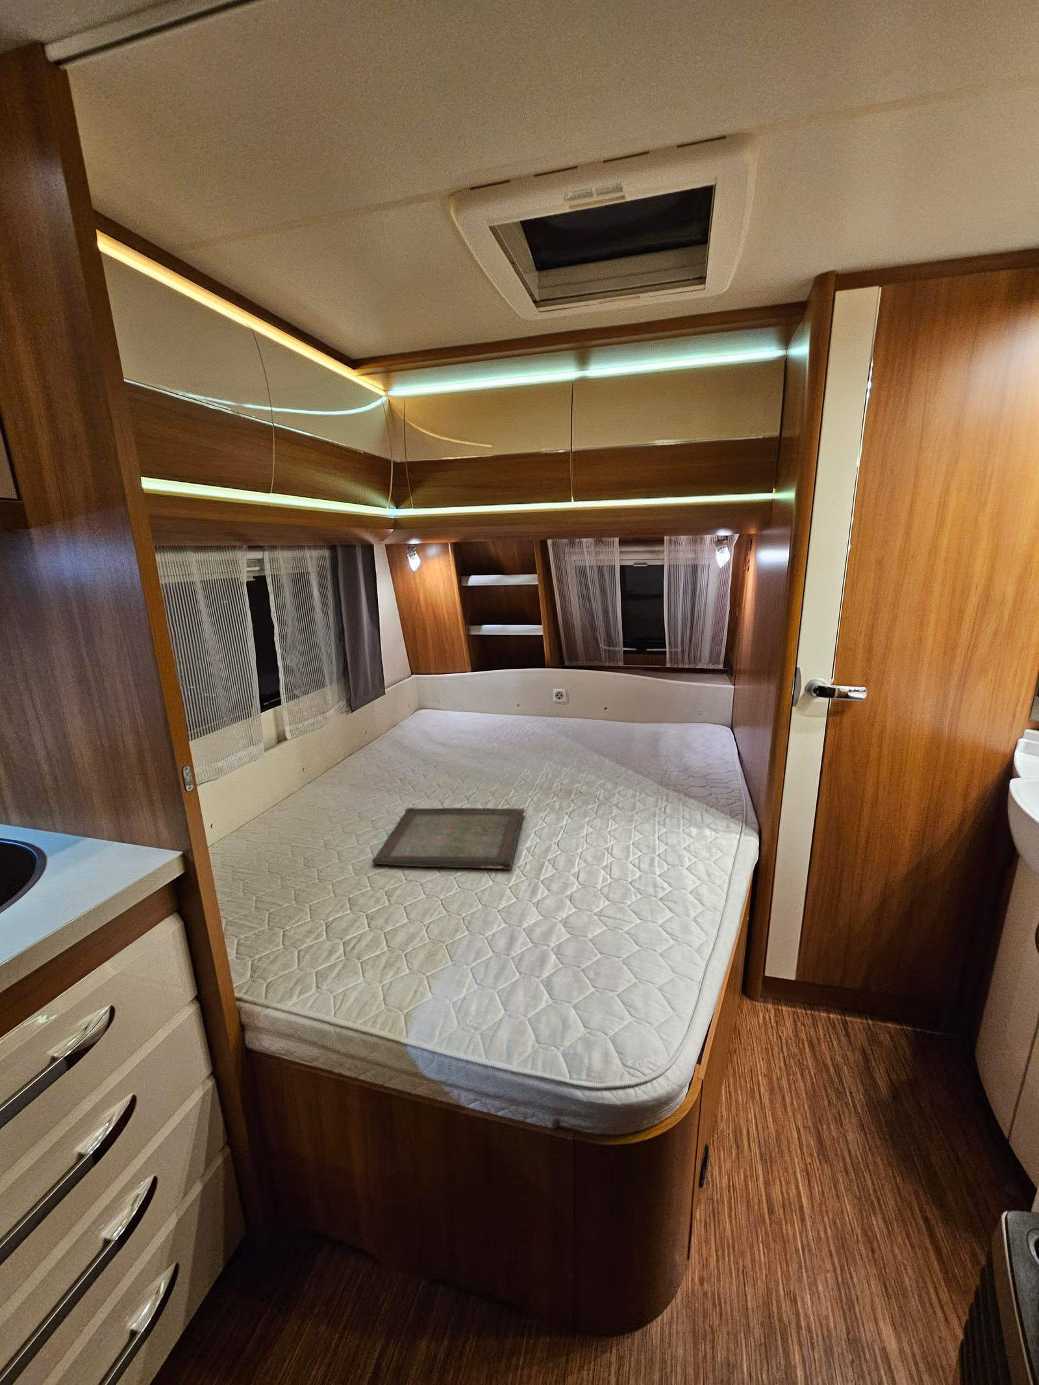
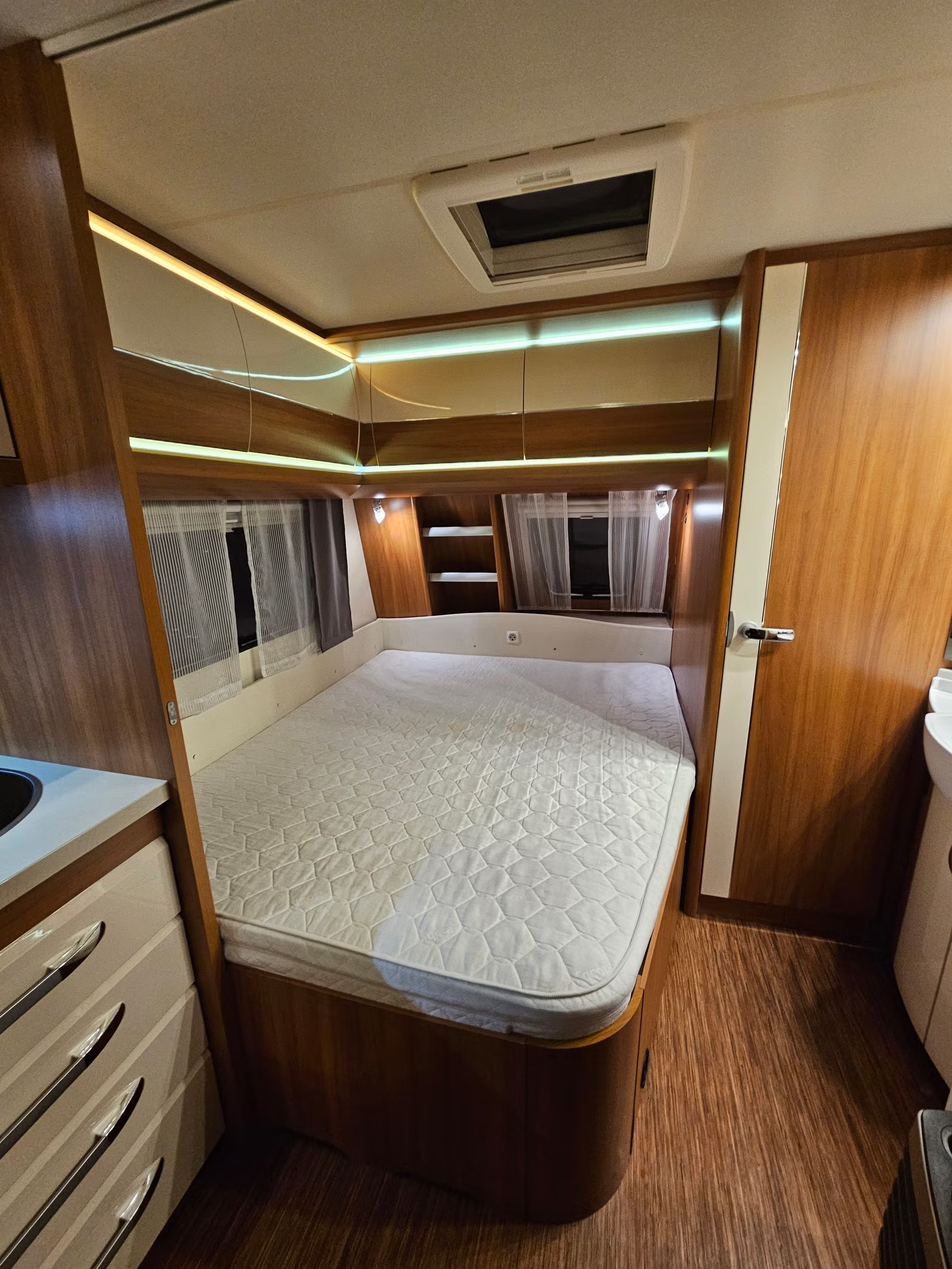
- serving tray (454, 834)
